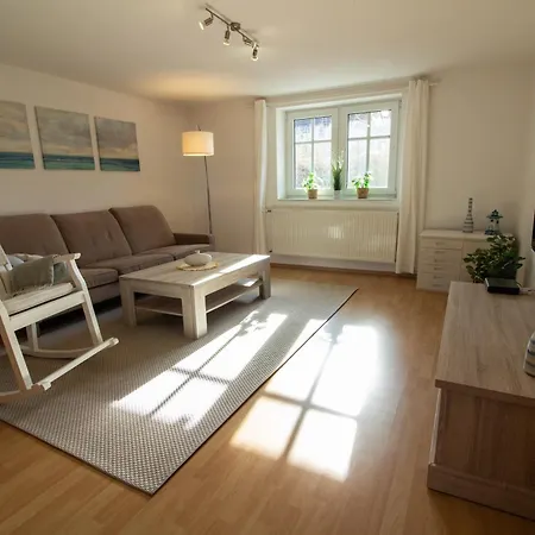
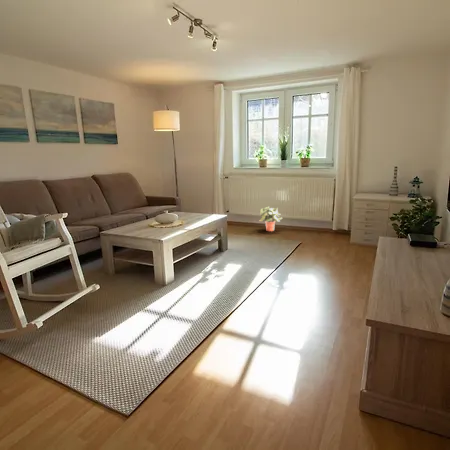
+ potted plant (270, 218)
